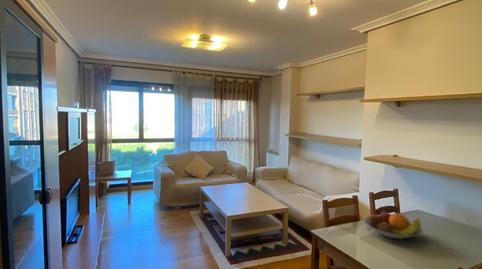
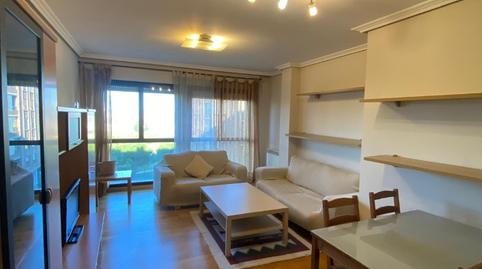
- fruit bowl (391, 222)
